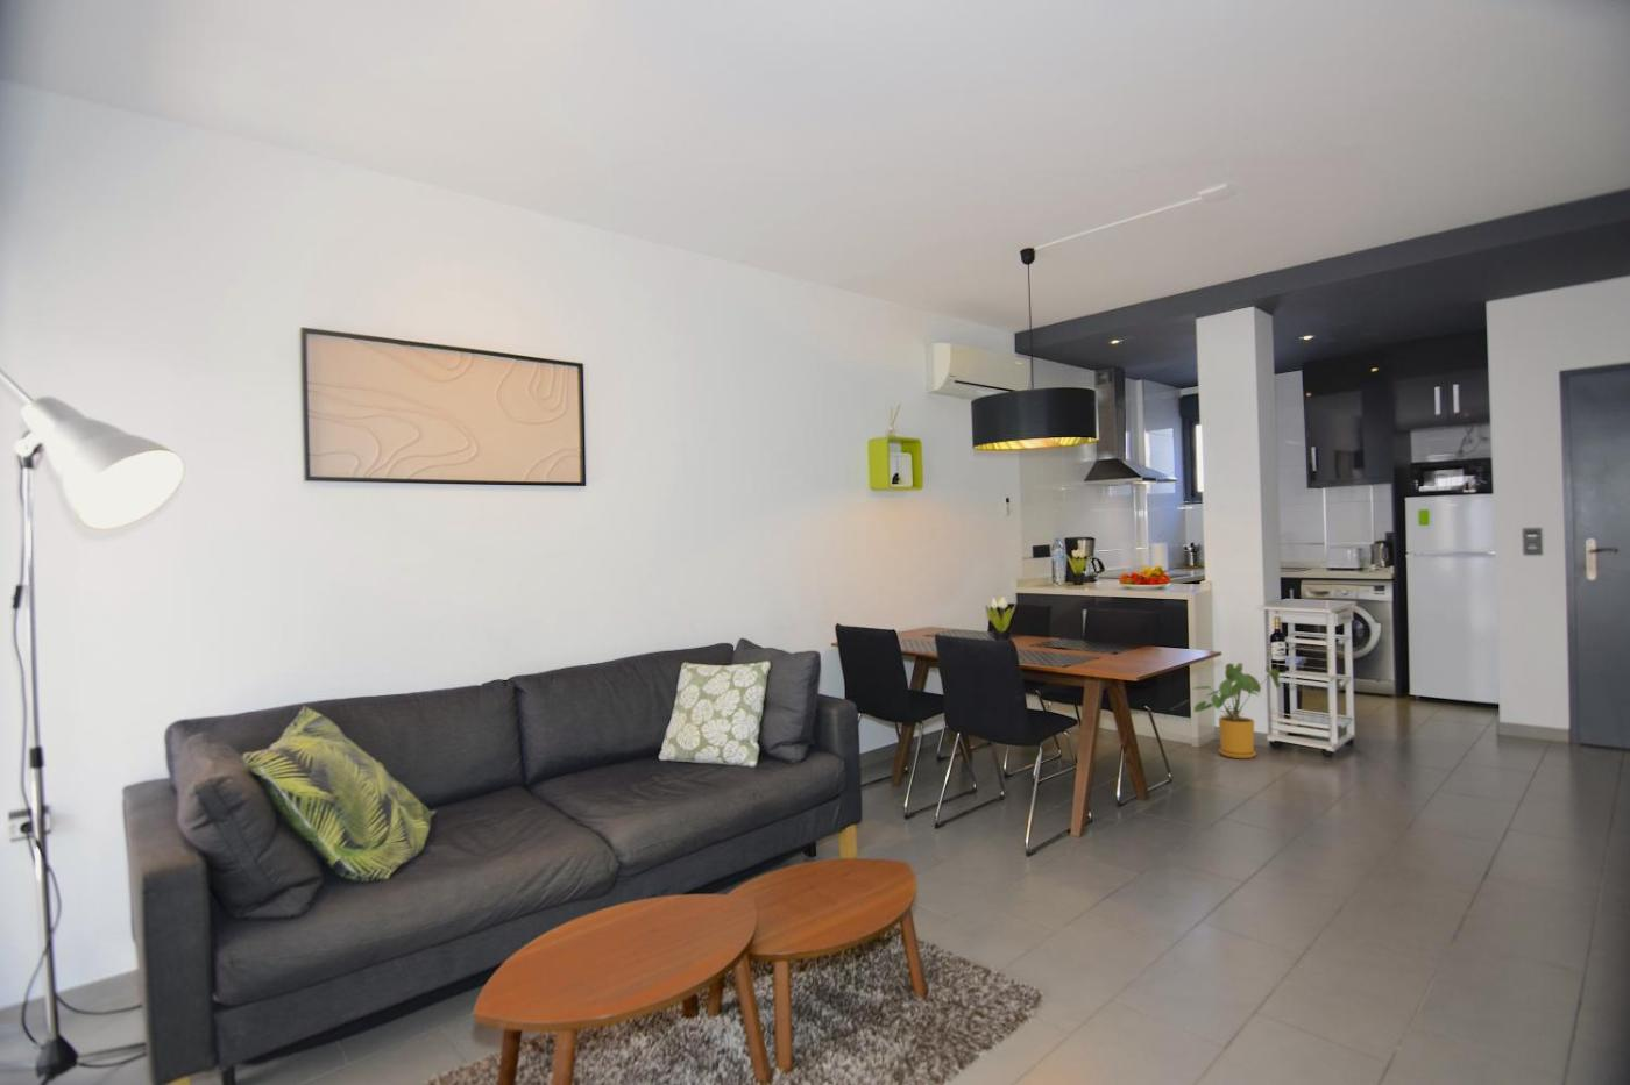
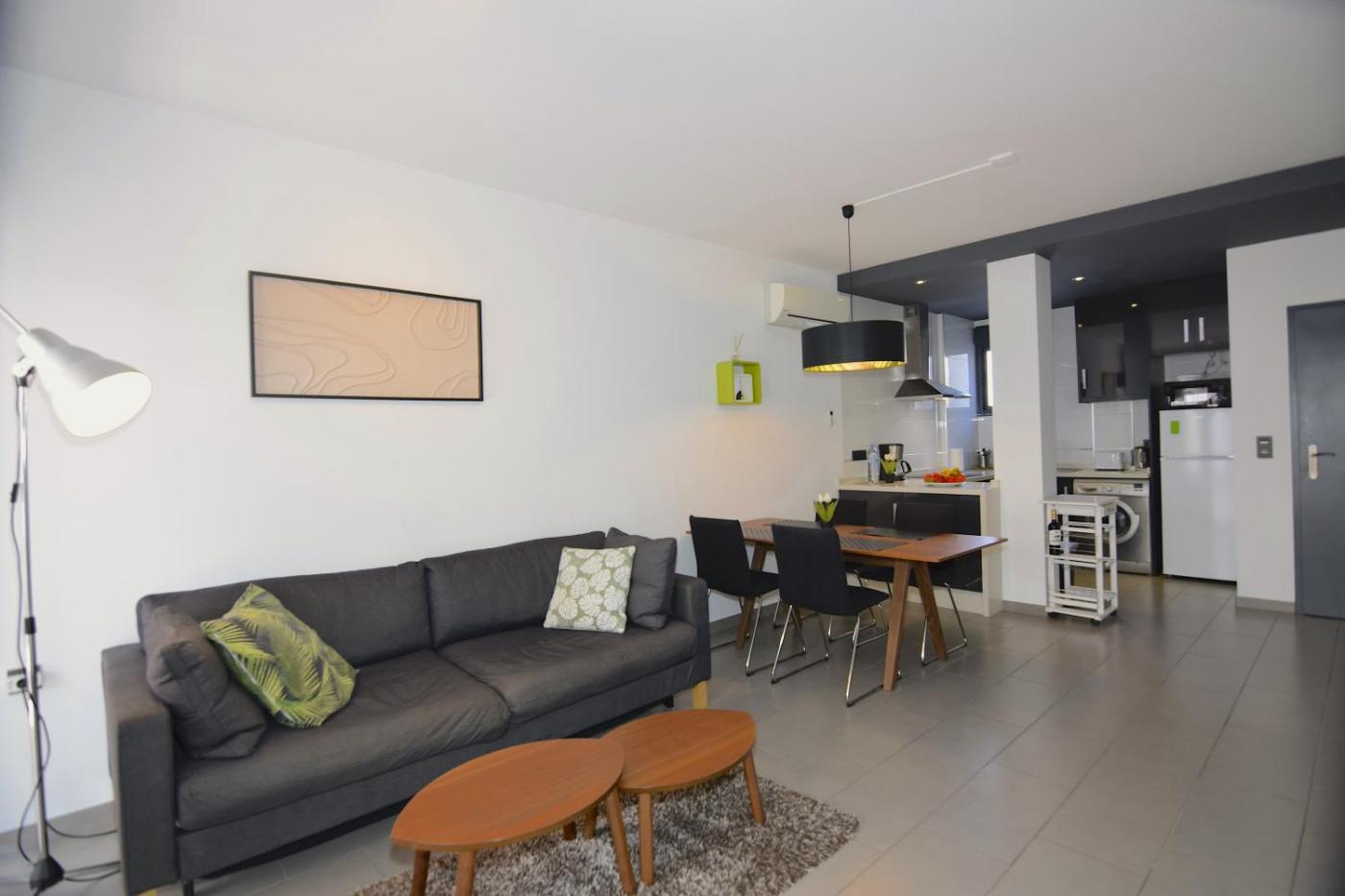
- house plant (1234, 710)
